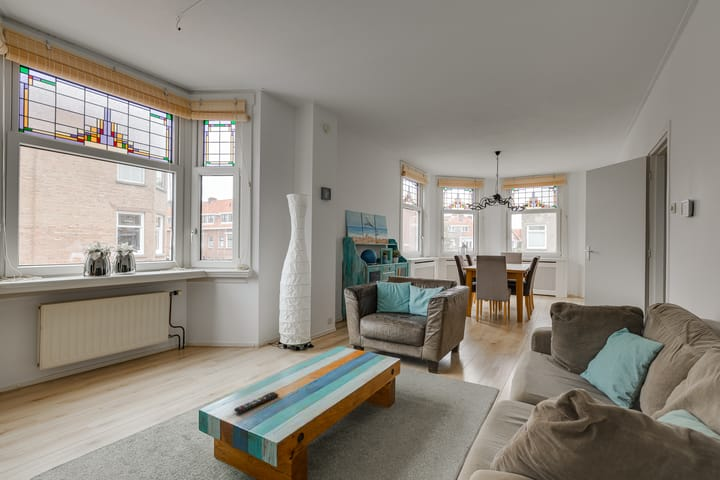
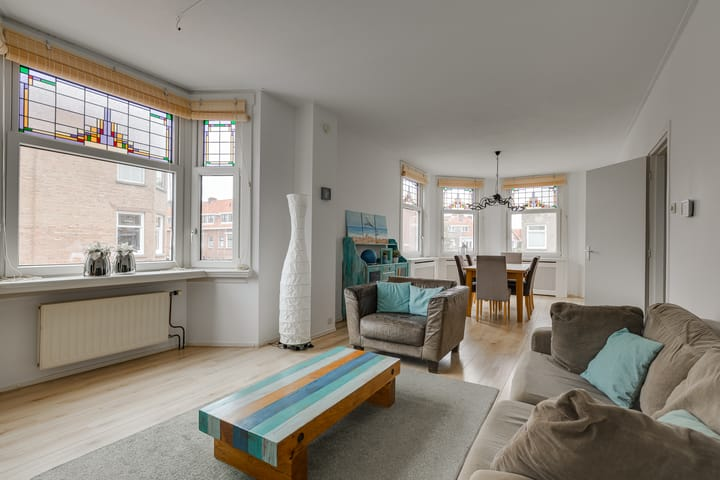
- remote control (257, 402)
